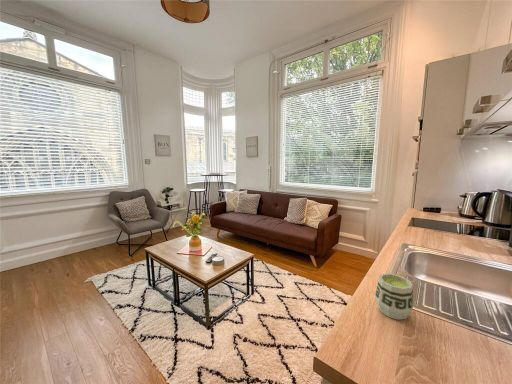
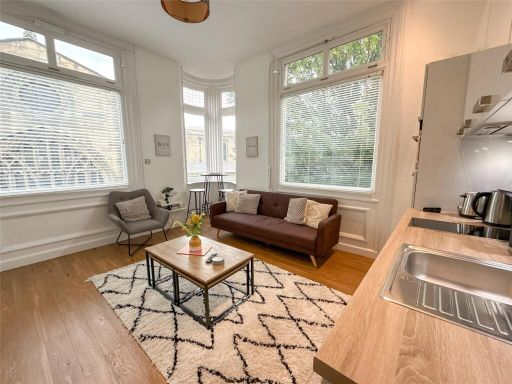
- cup (393, 295)
